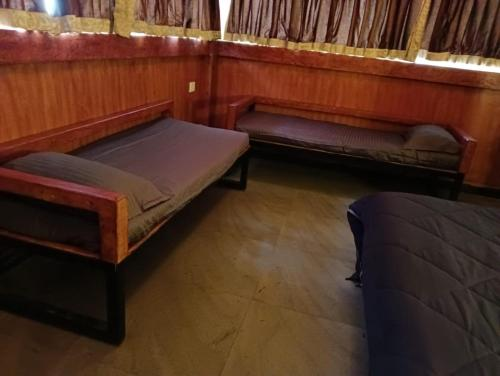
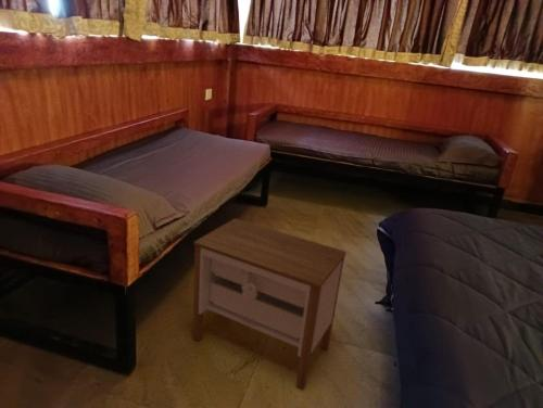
+ nightstand (266, 296)
